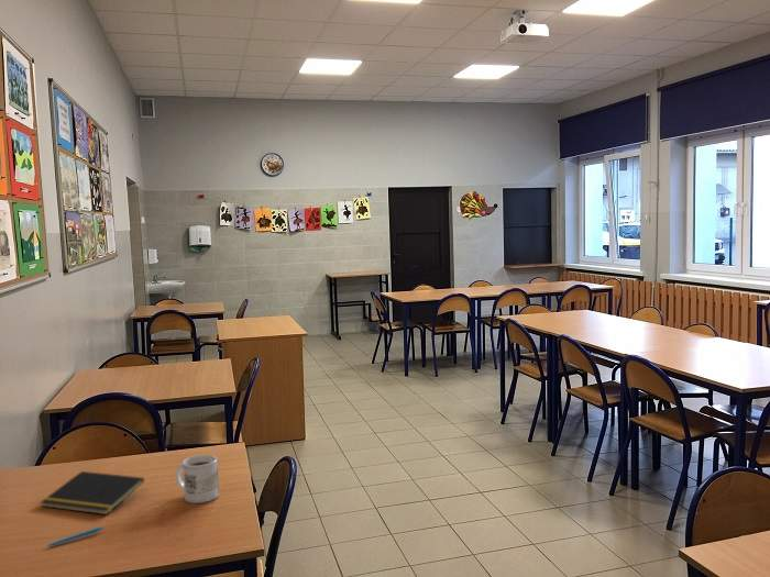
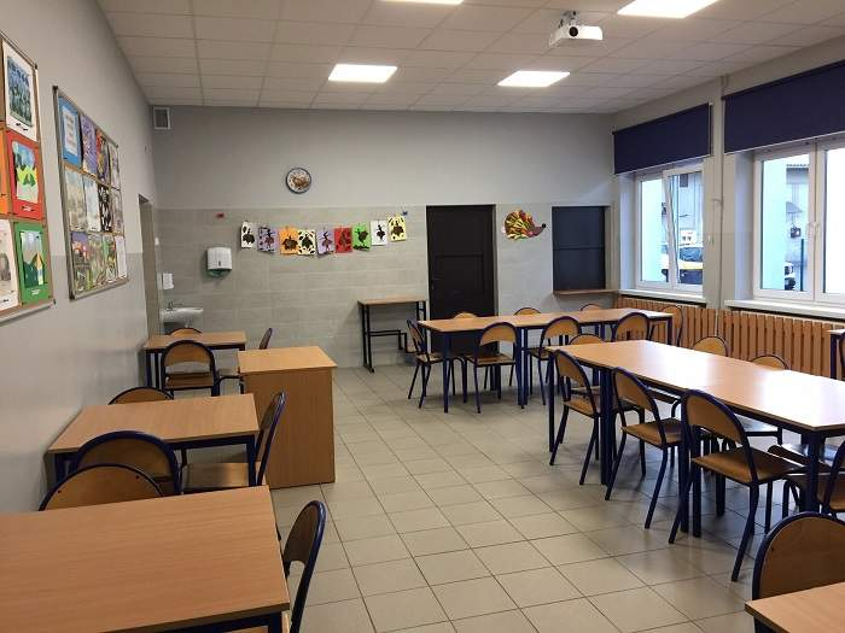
- notepad (92, 491)
- pen (76, 536)
- mug (198, 477)
